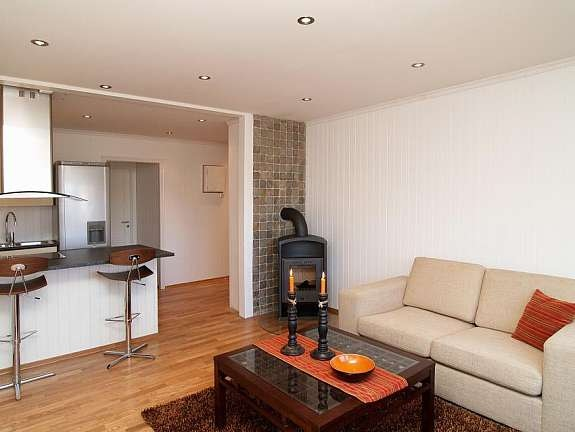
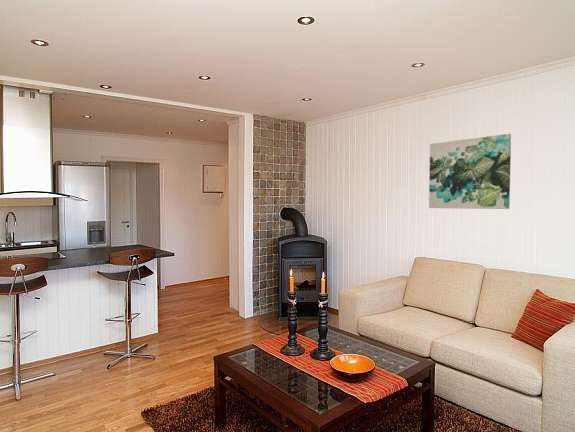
+ wall art (466, 174)
